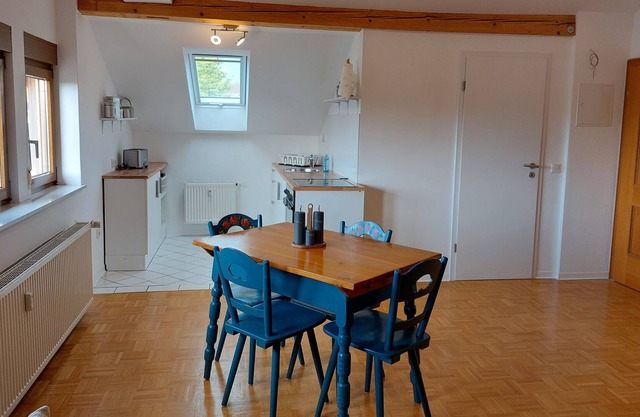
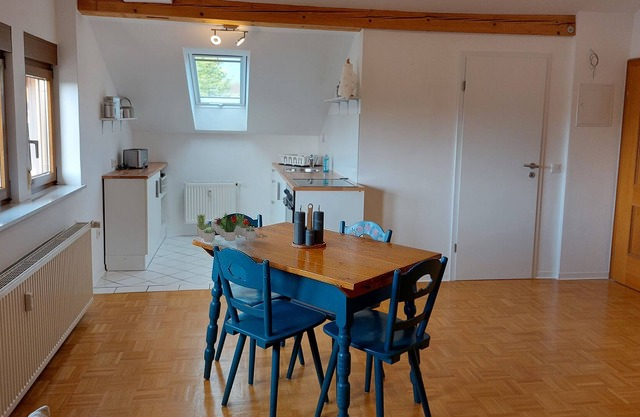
+ succulent plant (231, 225)
